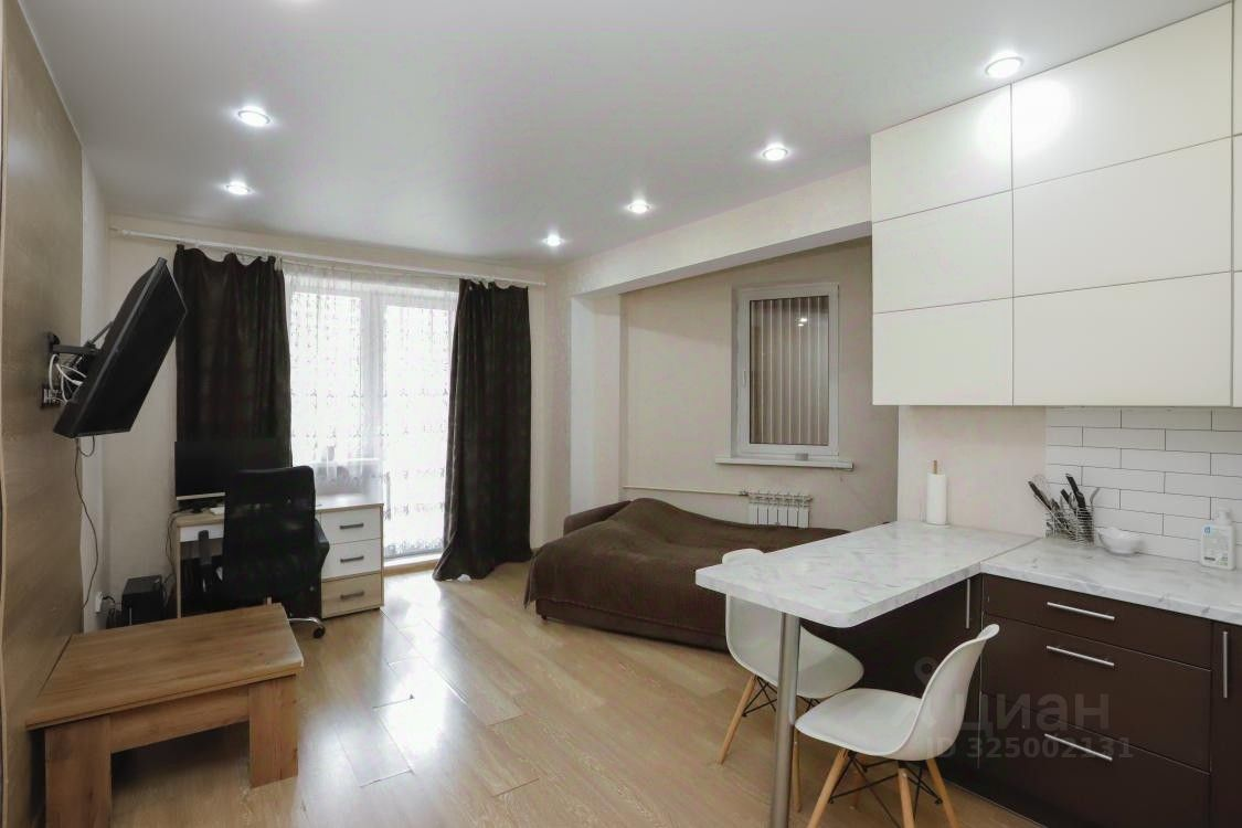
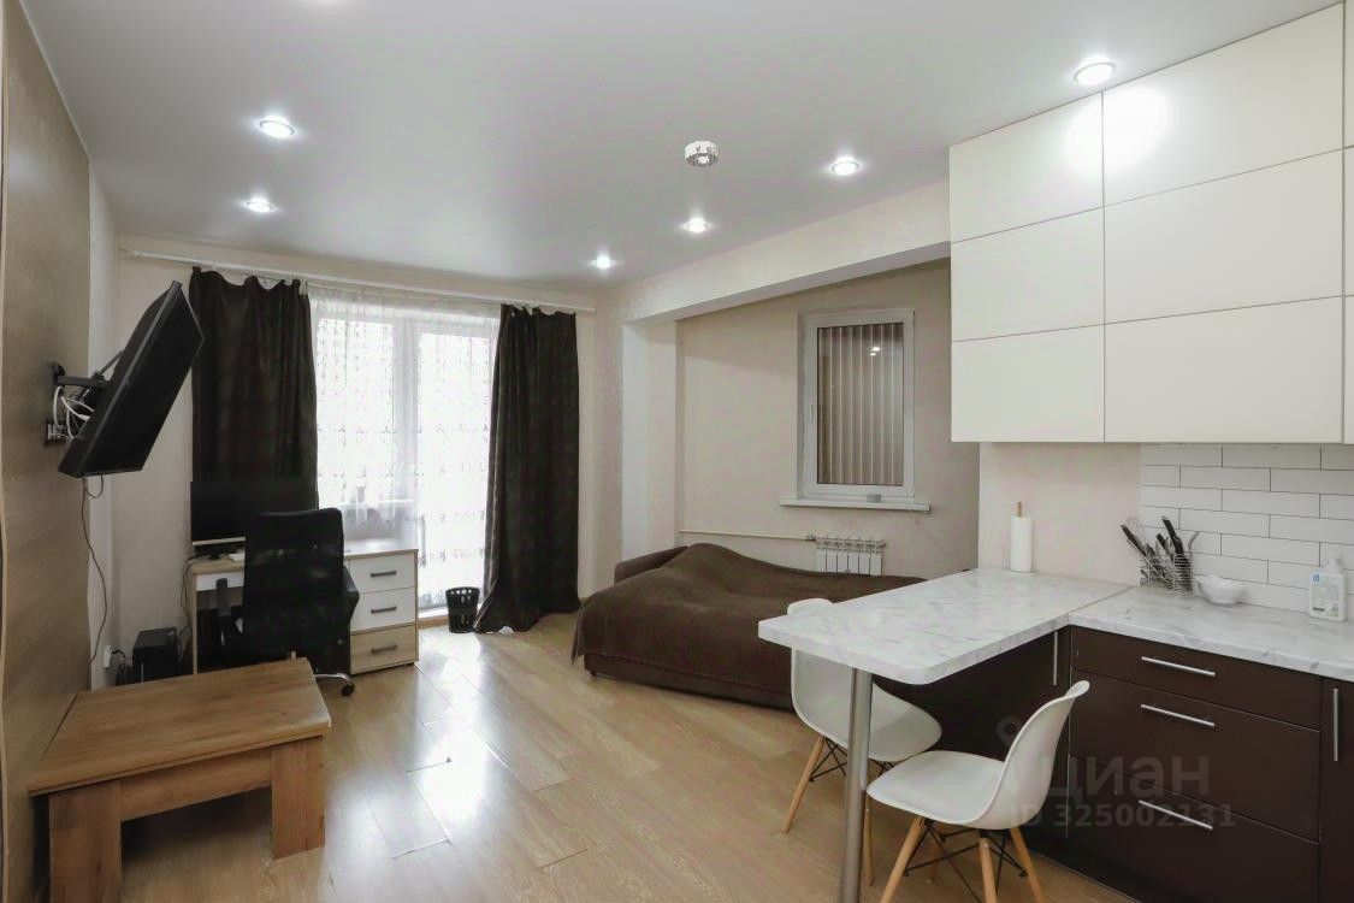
+ smoke detector (702, 153)
+ wastebasket (462, 609)
